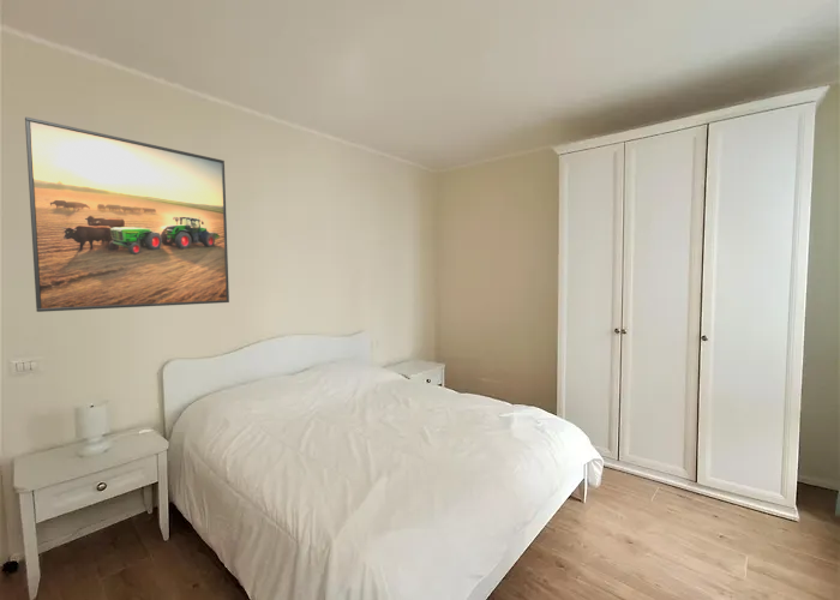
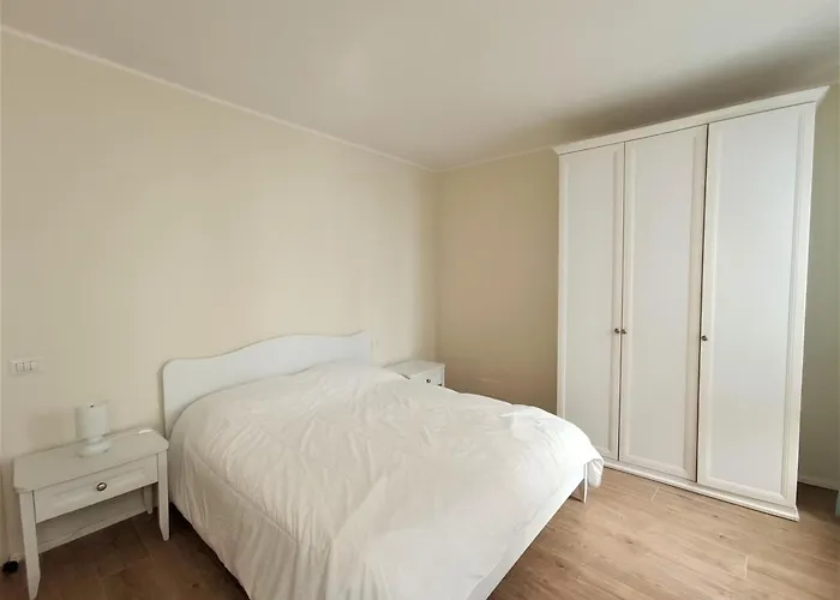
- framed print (143, 224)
